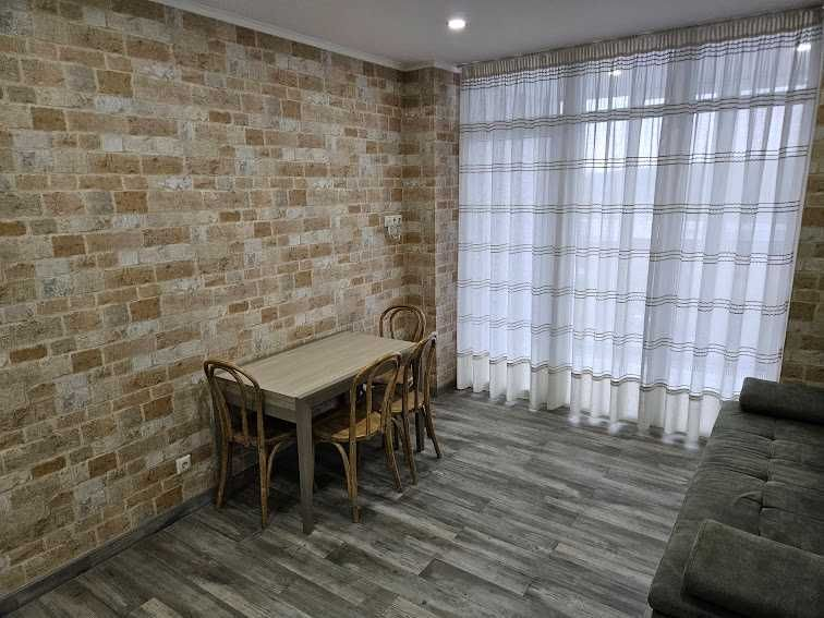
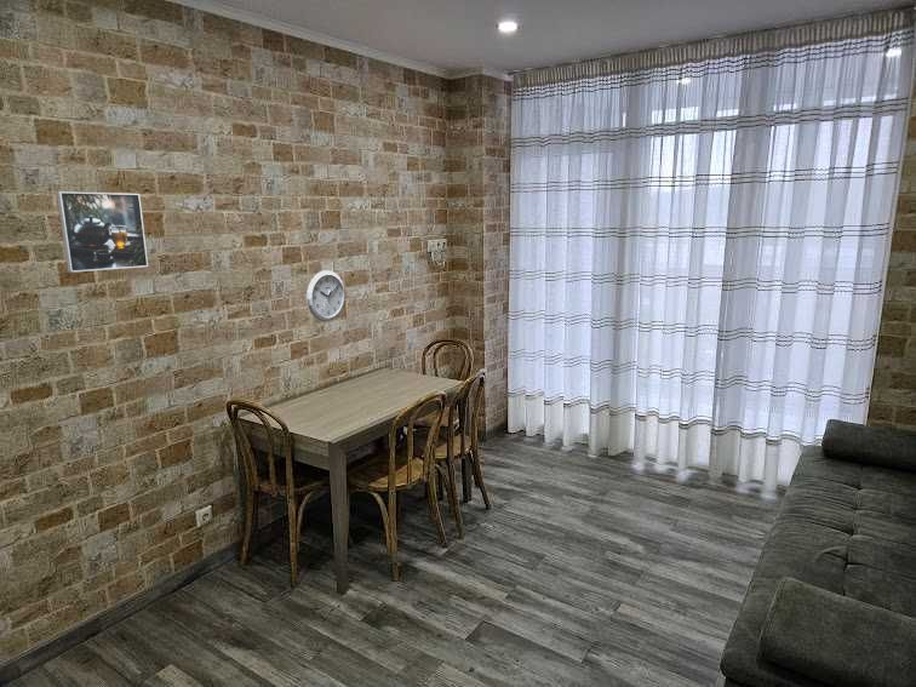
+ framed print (104, 231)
+ wall clock (327, 296)
